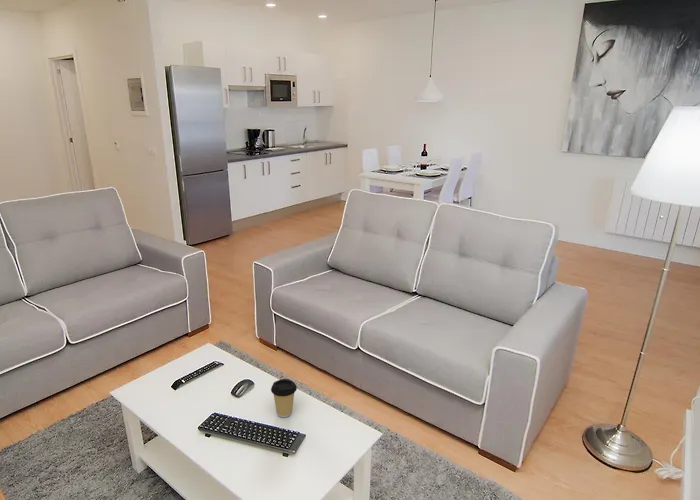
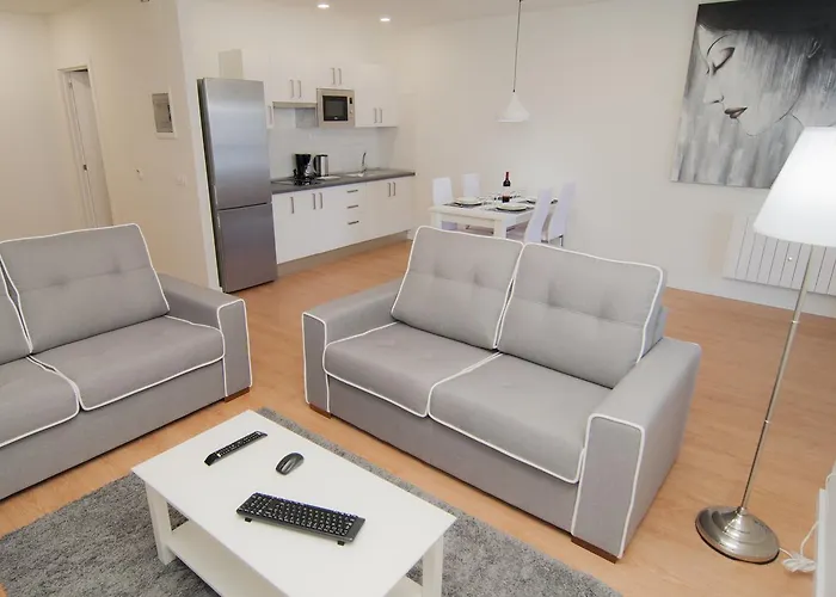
- coffee cup (284, 398)
